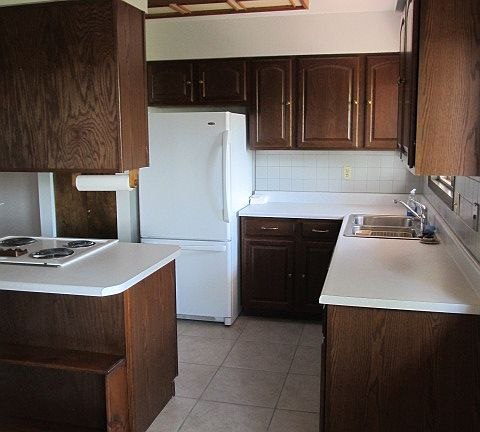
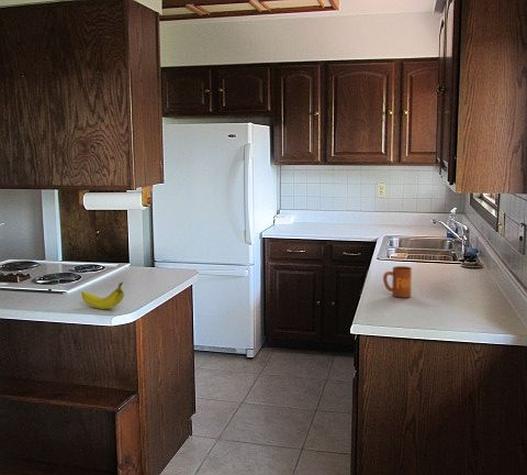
+ fruit (99, 297)
+ mug (396, 281)
